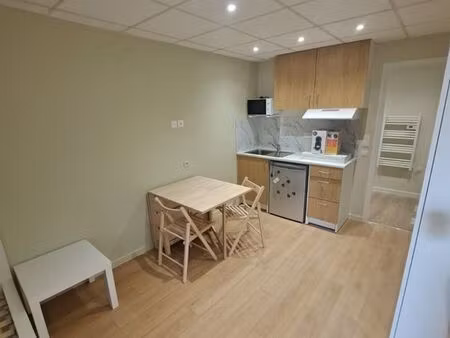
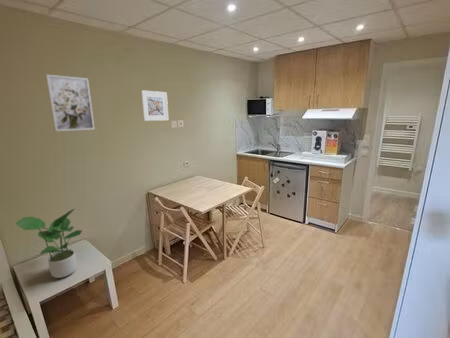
+ wall art (72, 104)
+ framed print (155, 106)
+ potted plant (56, 239)
